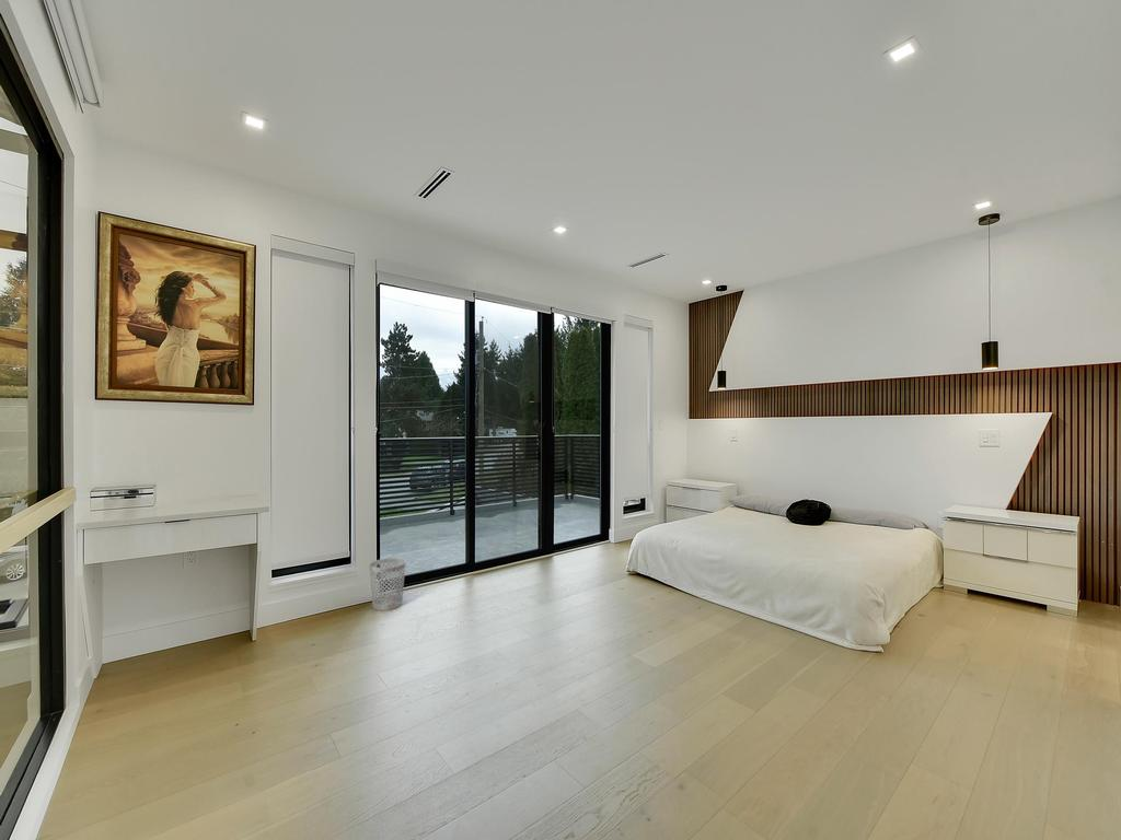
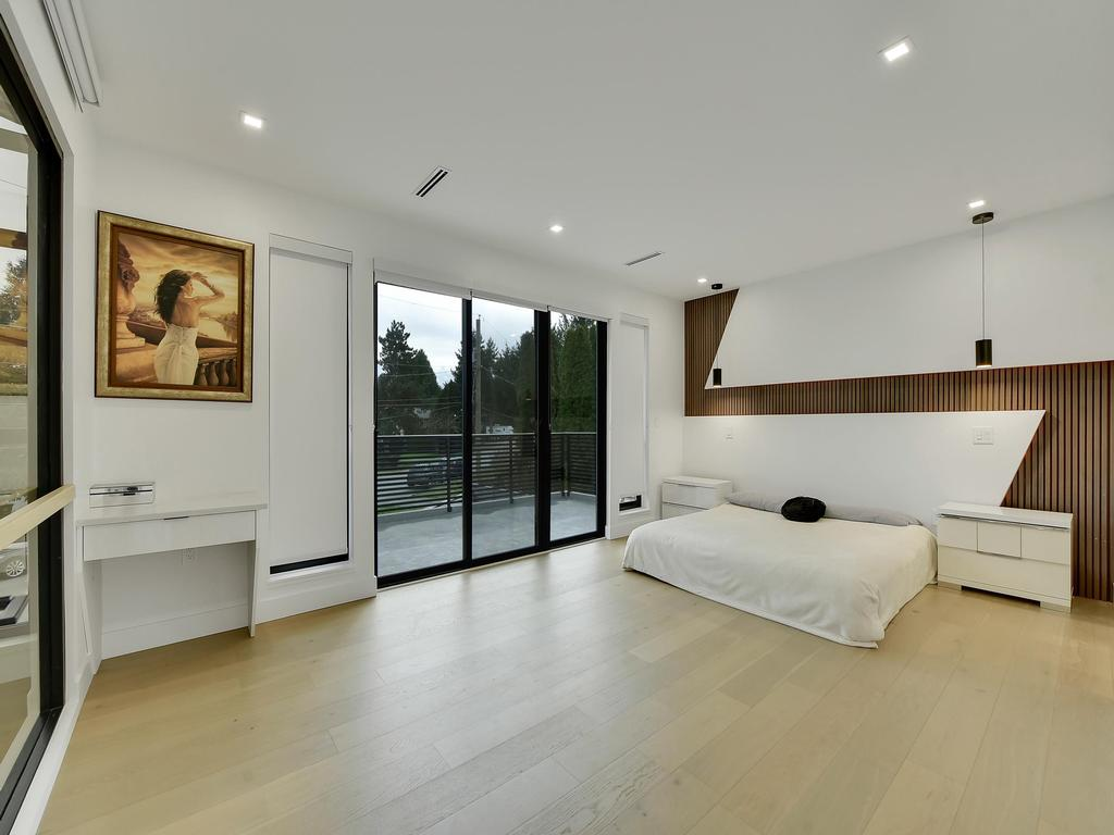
- wastebasket (388, 583)
